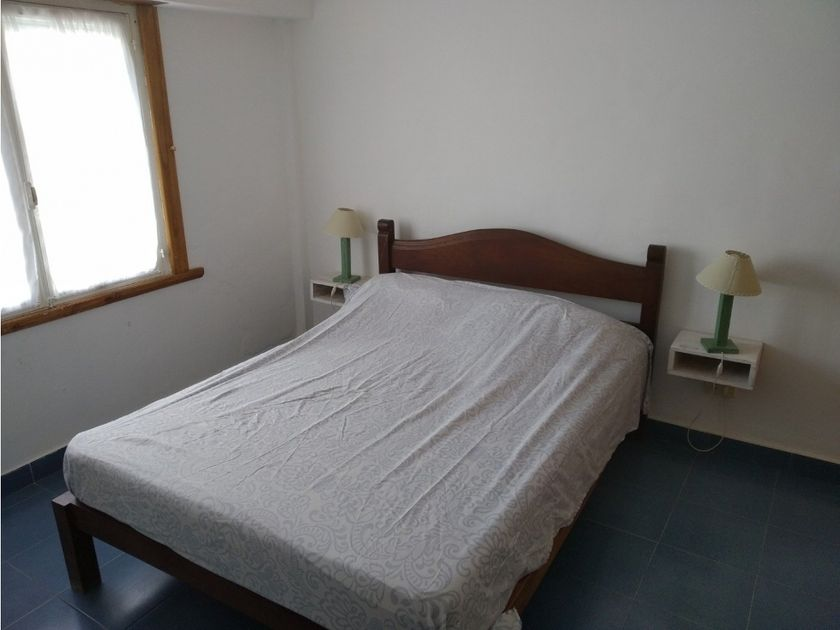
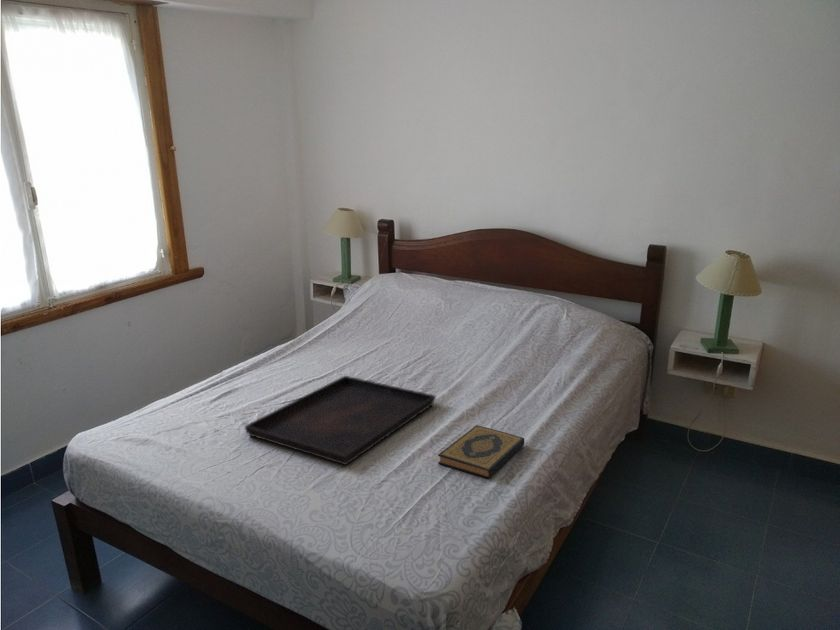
+ hardback book (482, 450)
+ serving tray (345, 414)
